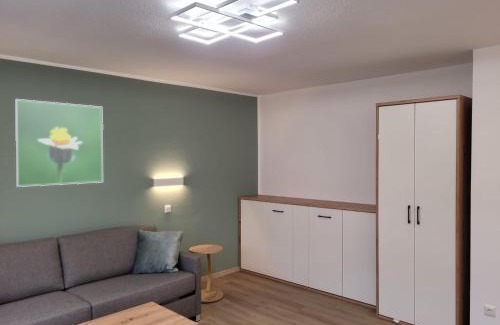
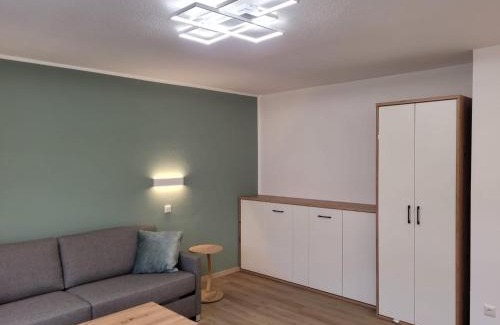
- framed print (62, 143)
